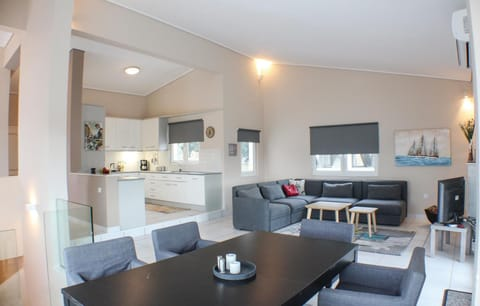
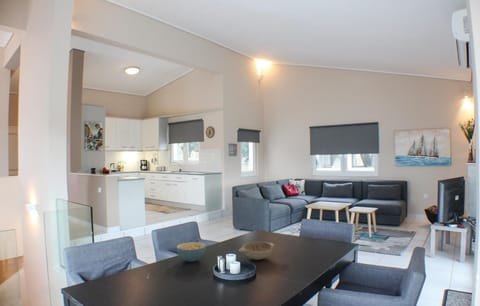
+ decorative bowl (257, 251)
+ cereal bowl (191, 253)
